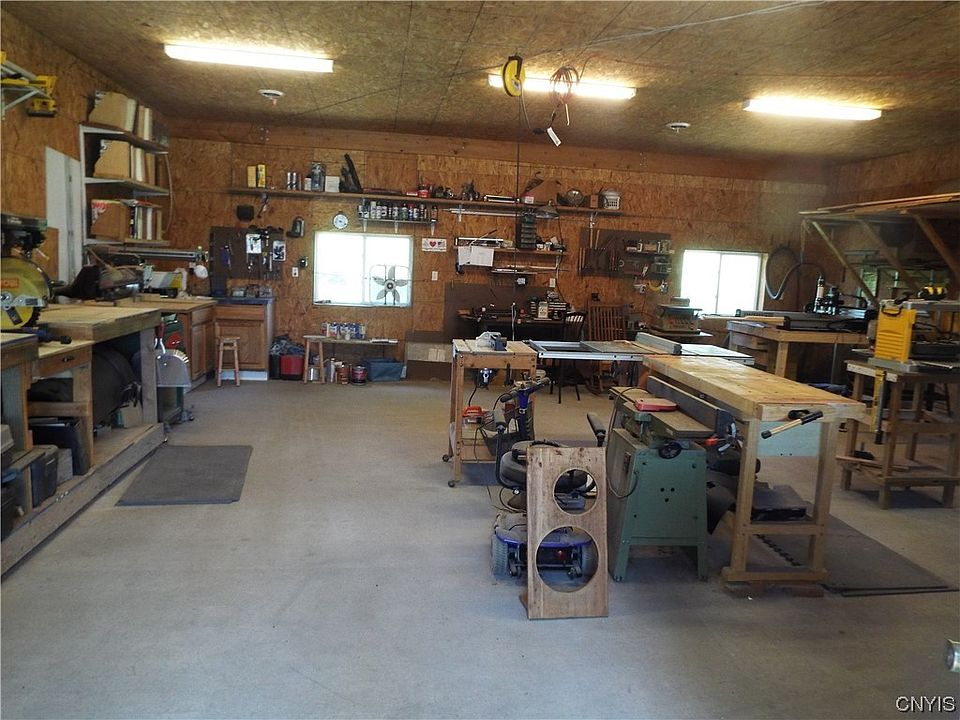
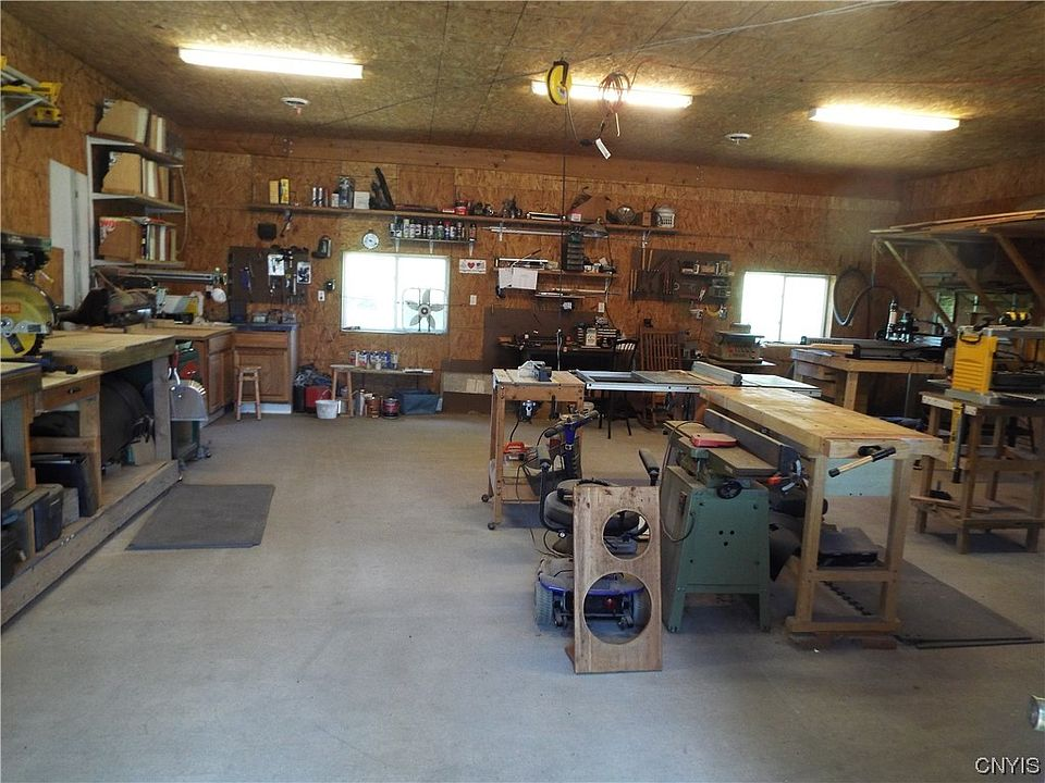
+ bucket (327, 403)
